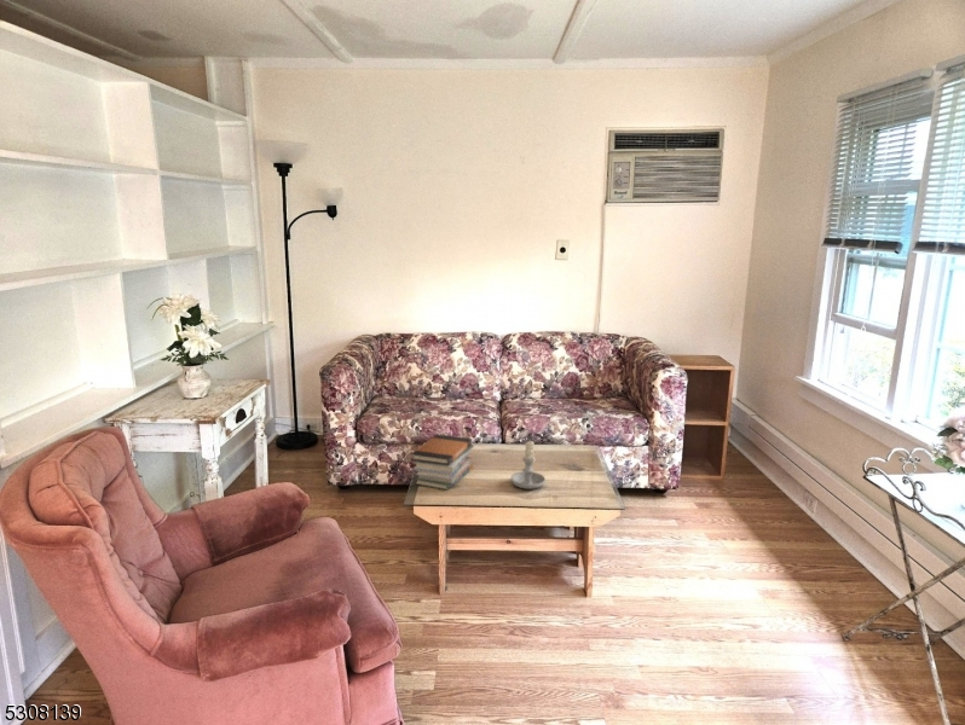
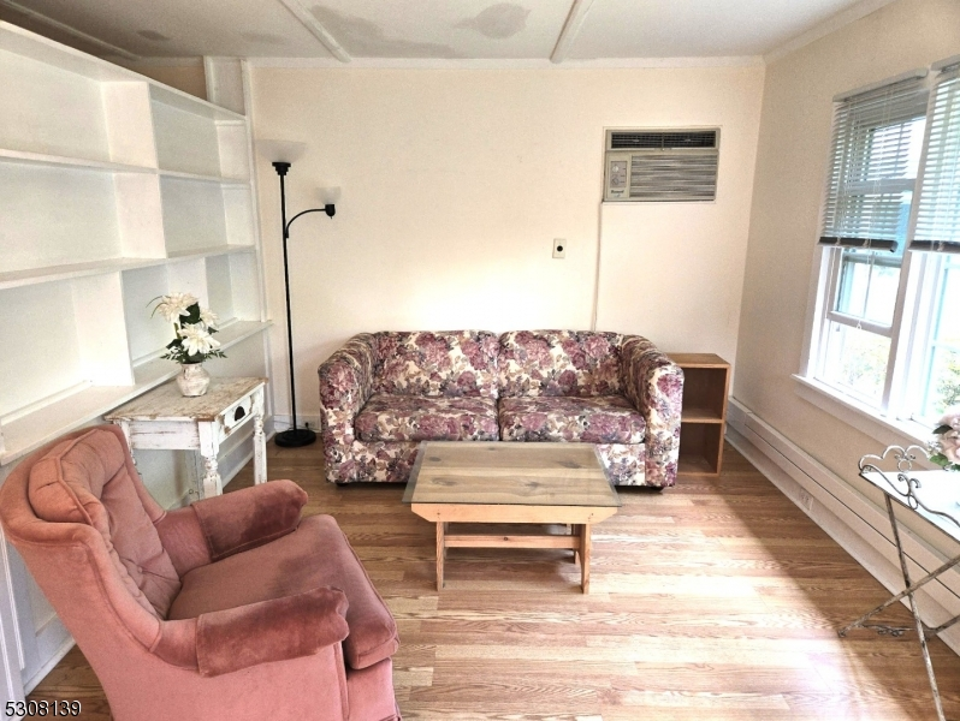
- book stack (443, 460)
- candle (528, 462)
